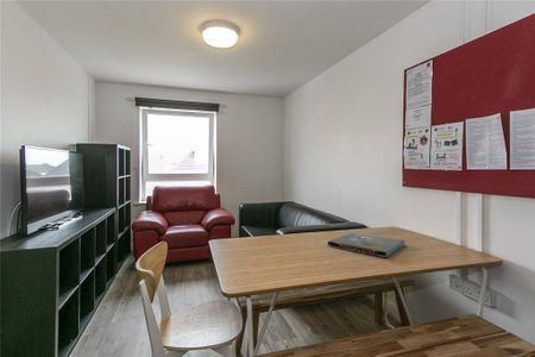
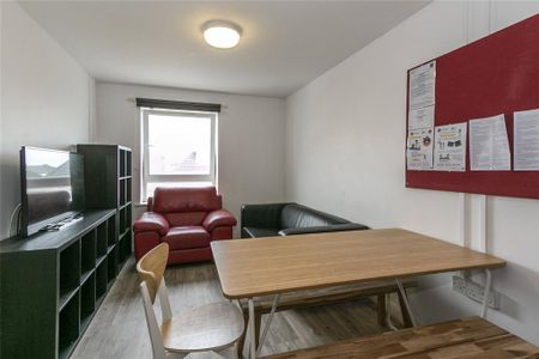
- board game (366, 240)
